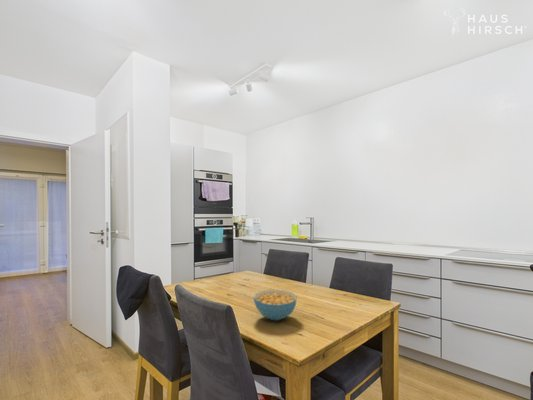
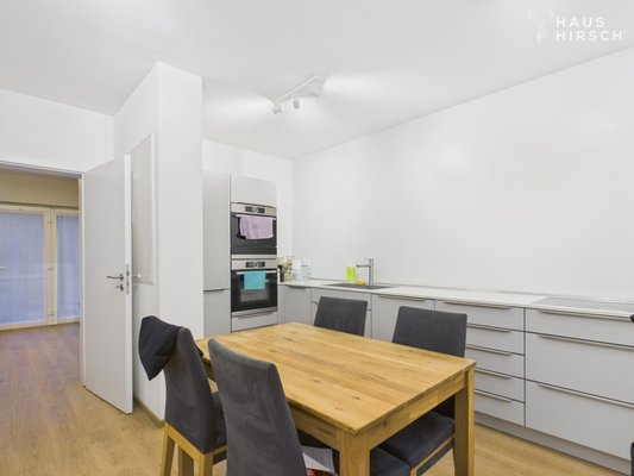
- cereal bowl (275, 307)
